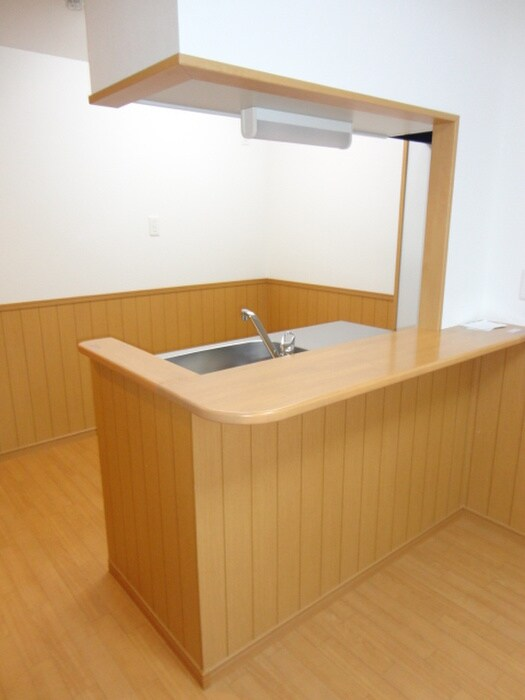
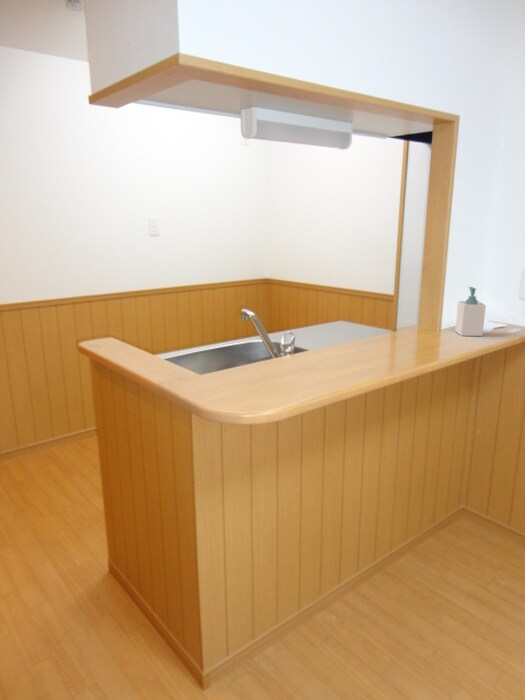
+ soap bottle (470, 310)
